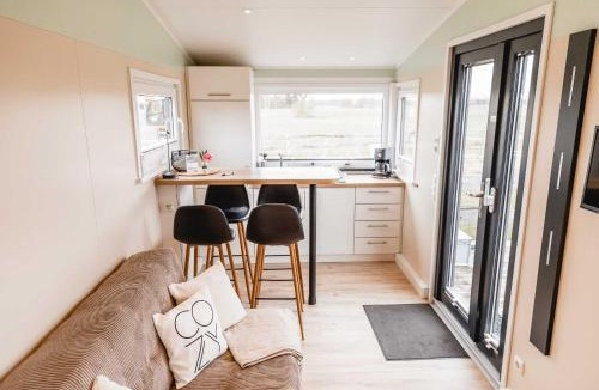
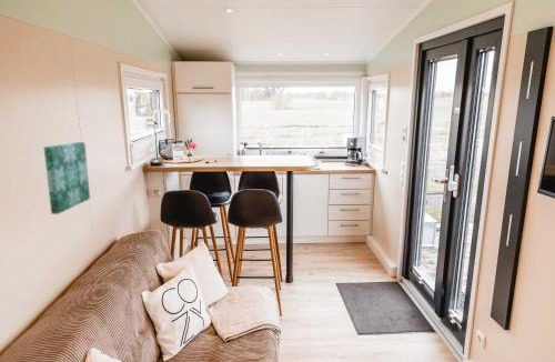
+ wall art (69, 175)
